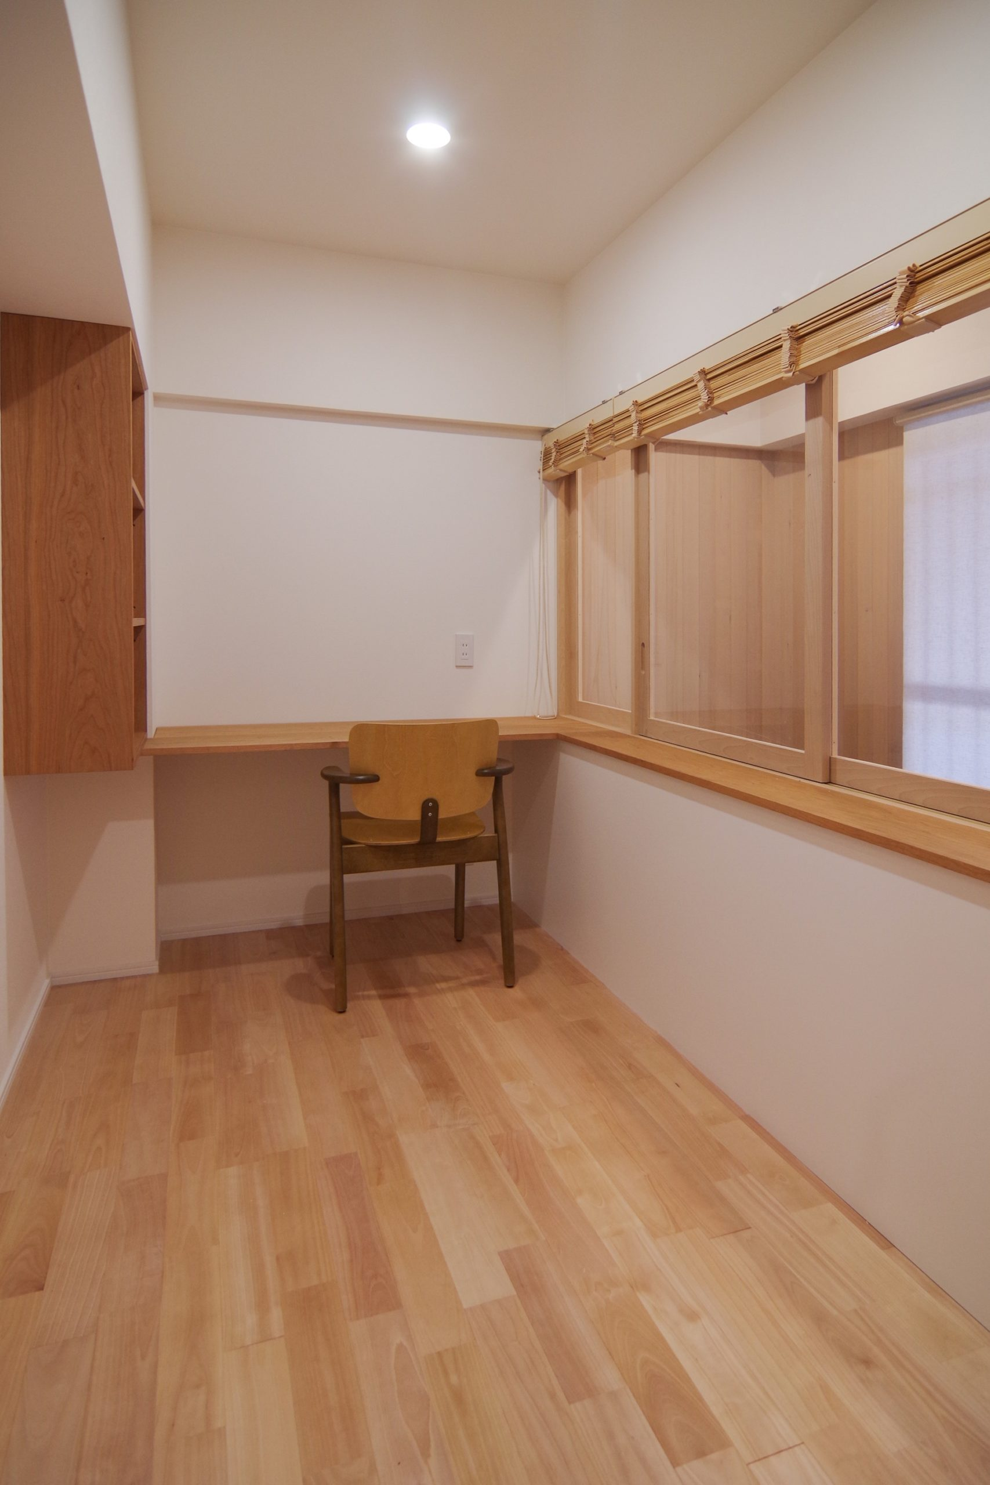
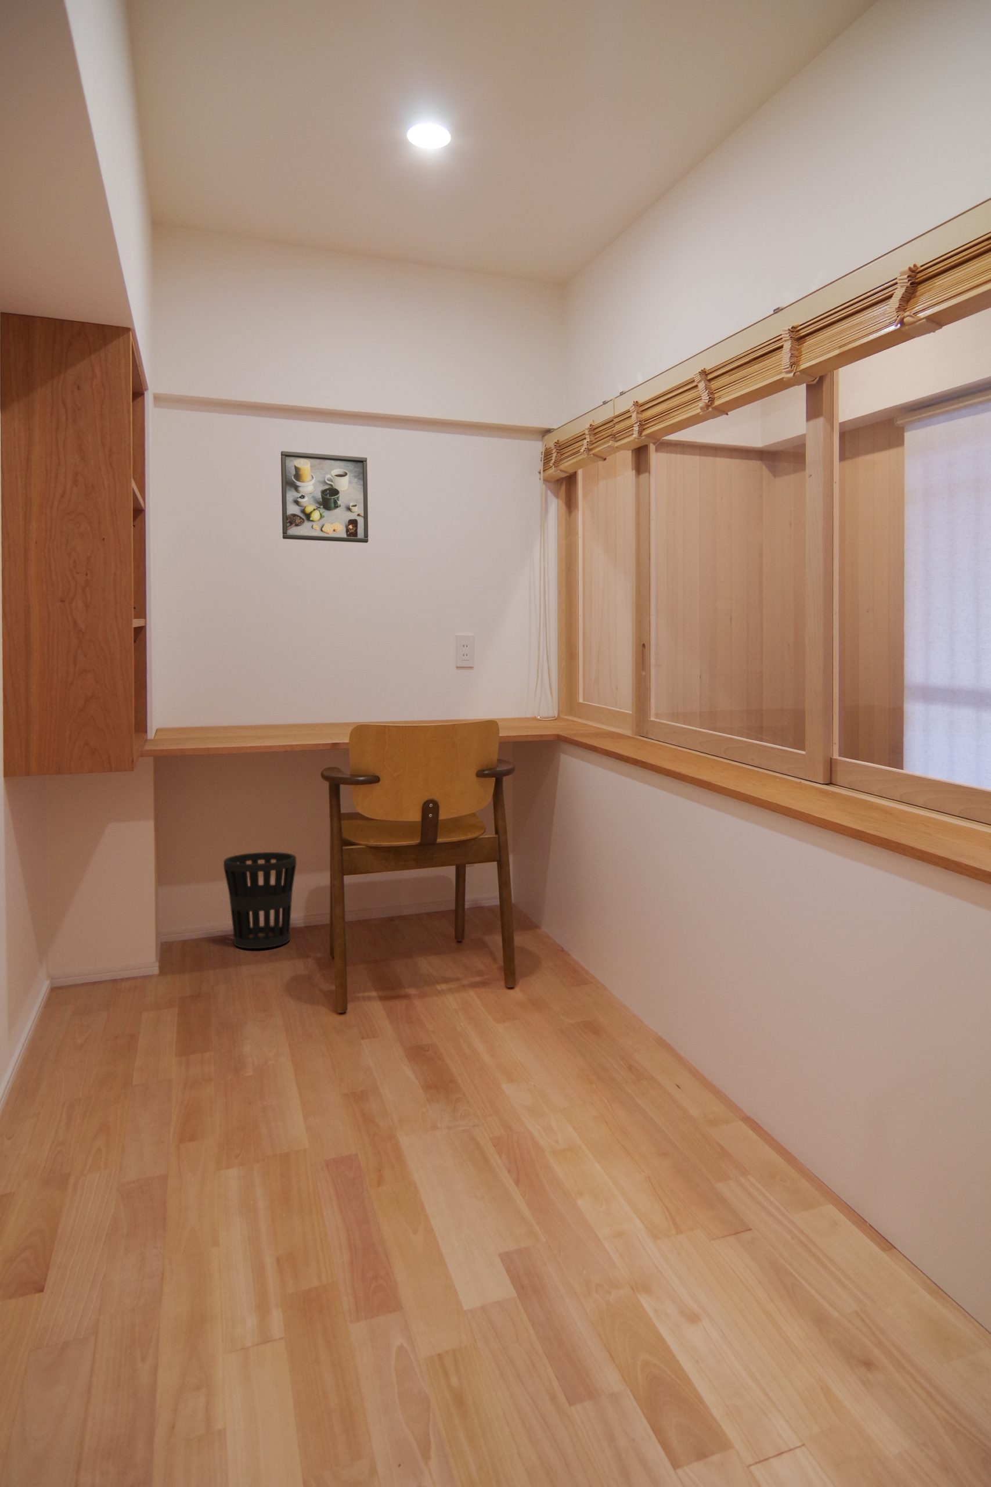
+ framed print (325, 498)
+ wastebasket (261, 900)
